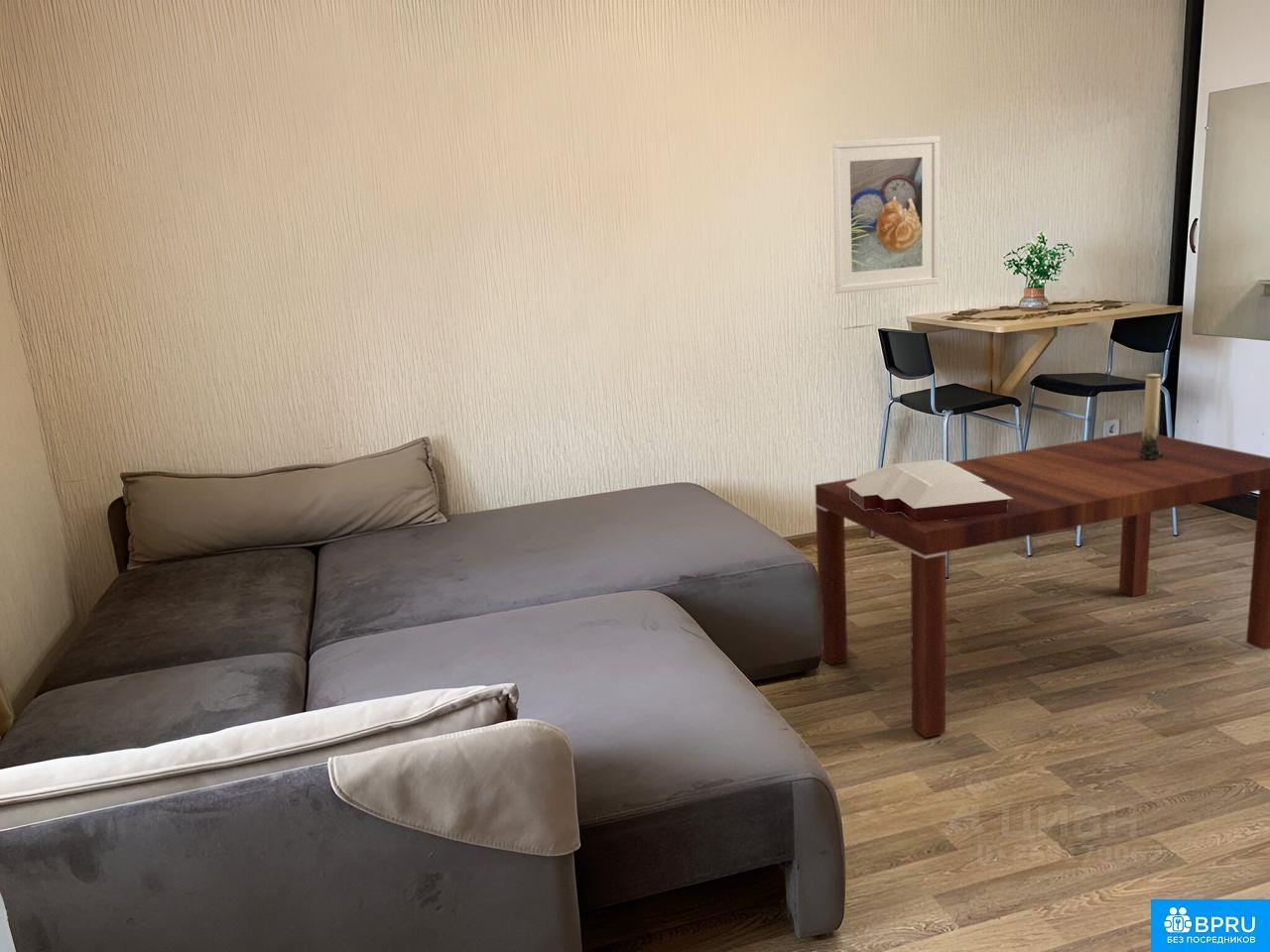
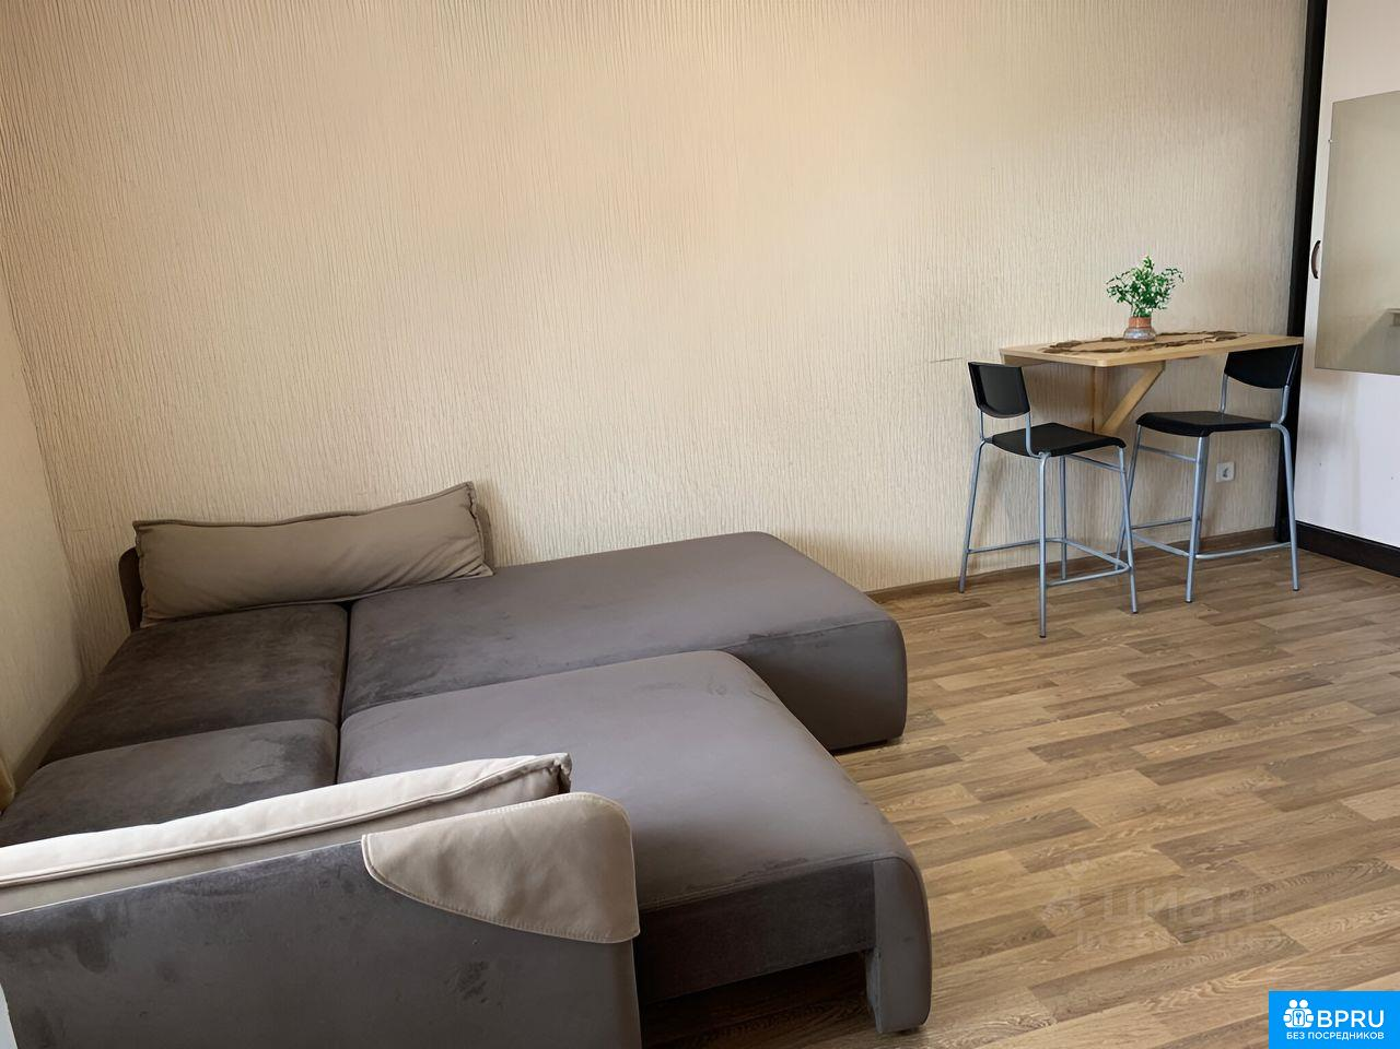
- books (923, 485)
- coffee table (1042, 533)
- candle (1155, 416)
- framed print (886, 214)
